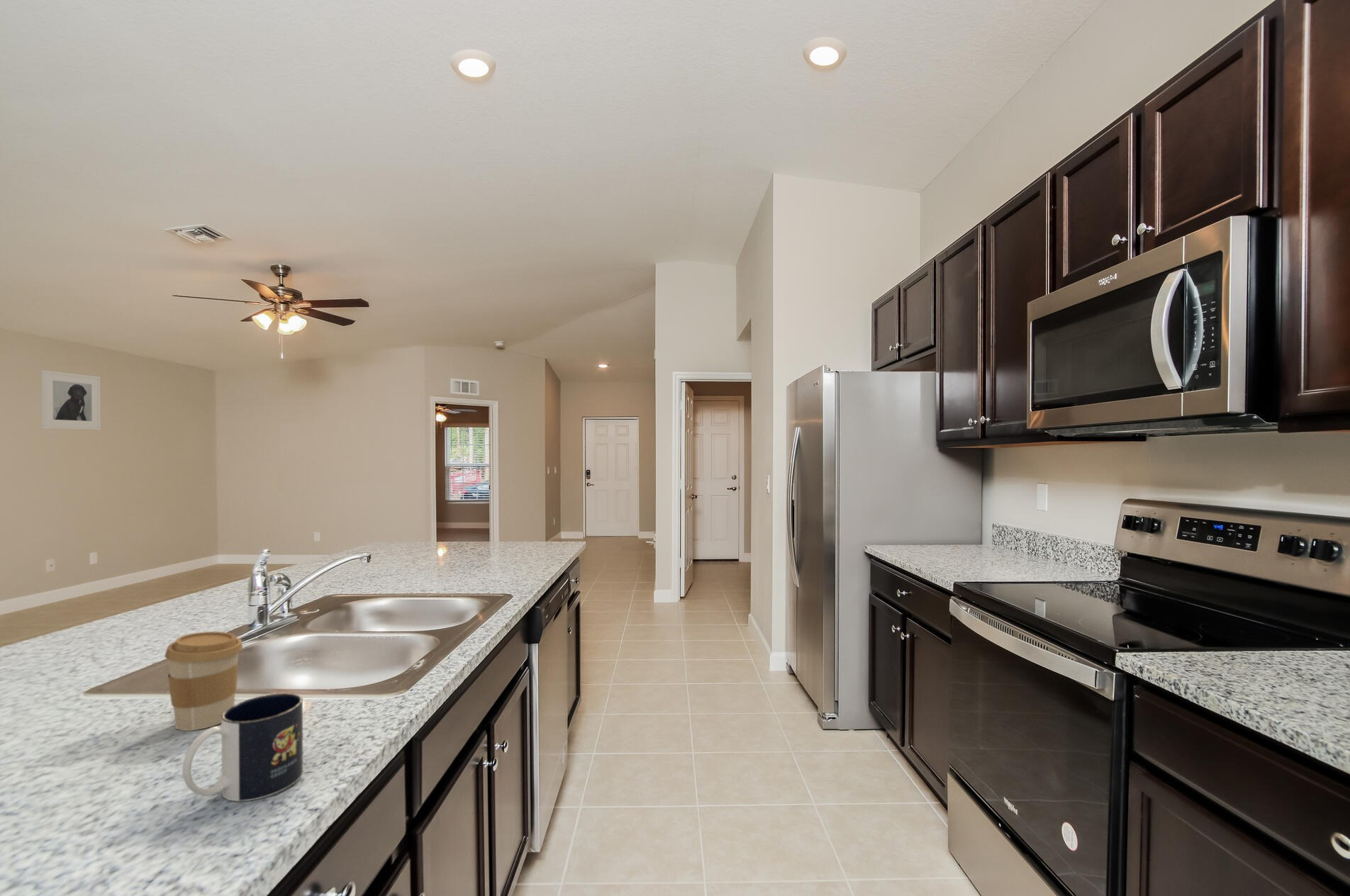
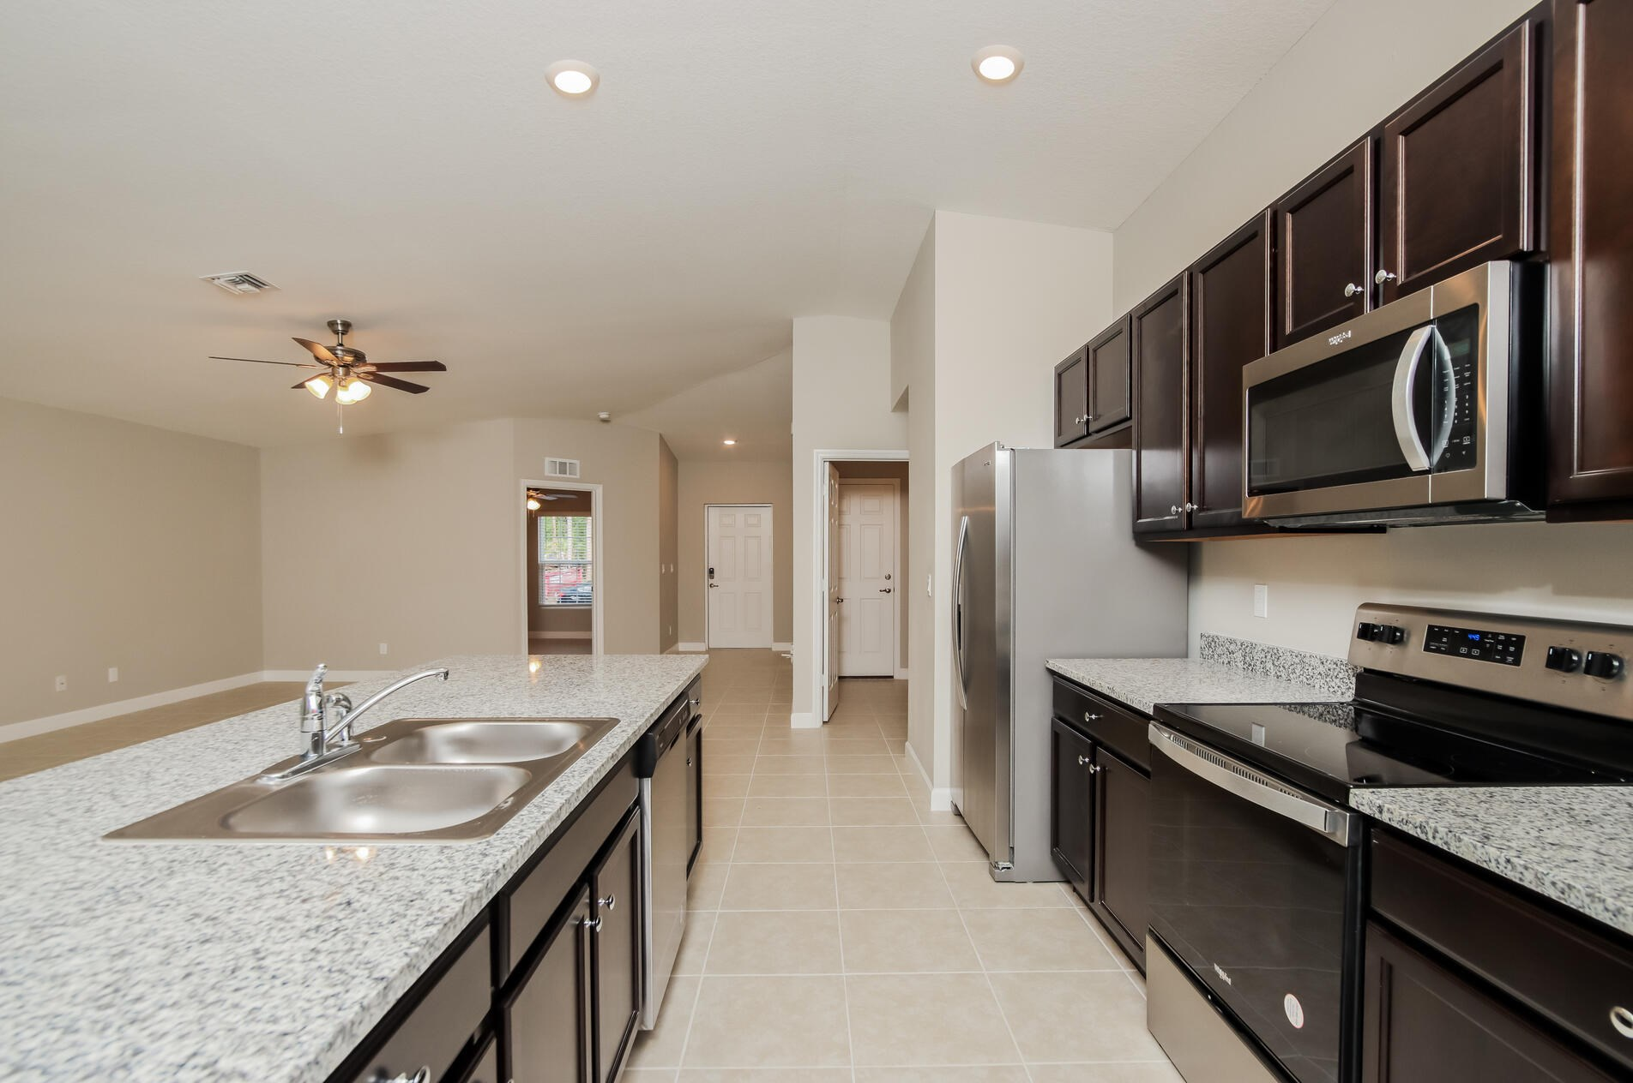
- coffee cup (205, 677)
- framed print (72, 401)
- mug (245, 751)
